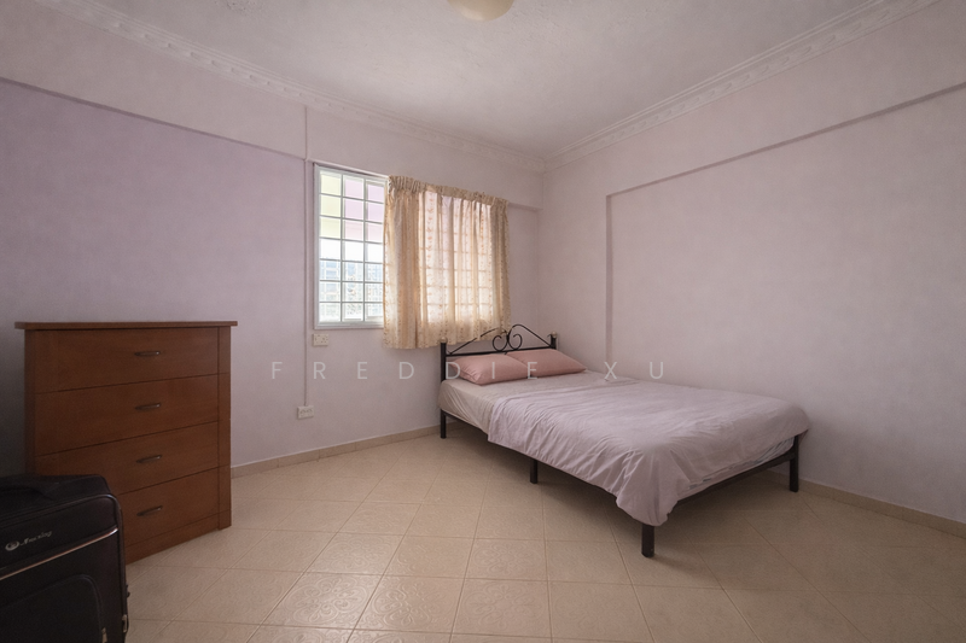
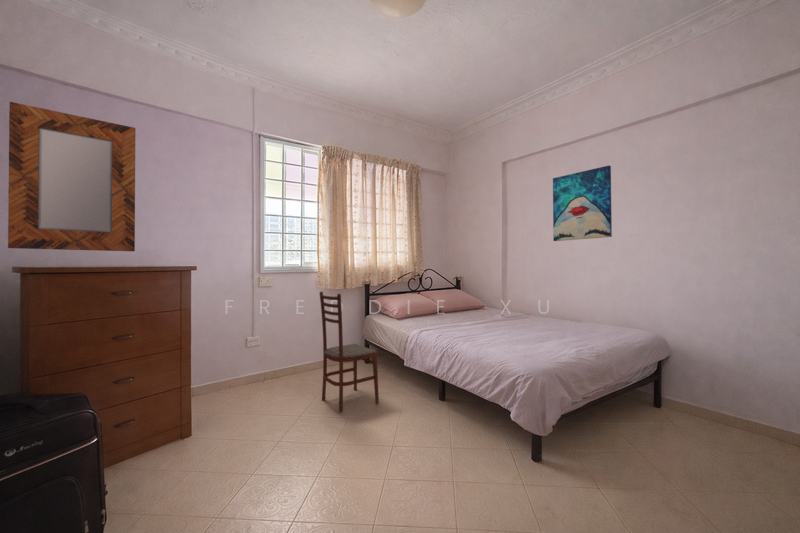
+ wall art (580, 205)
+ dining chair (349, 346)
+ home mirror (77, 183)
